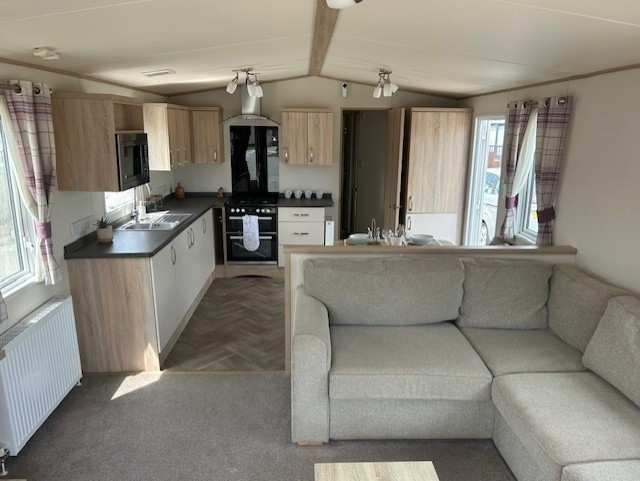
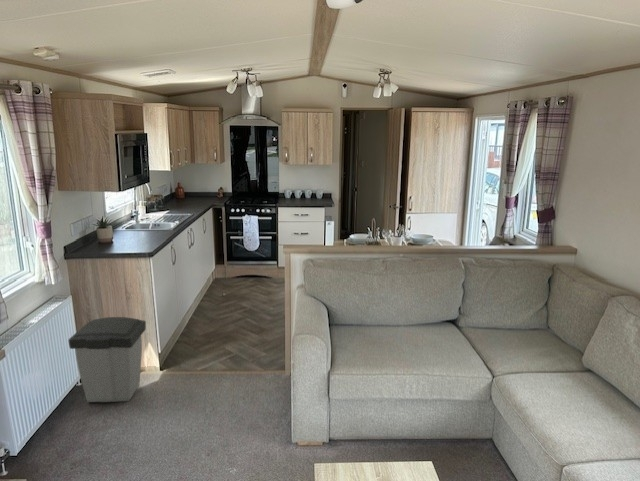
+ trash can (110, 360)
